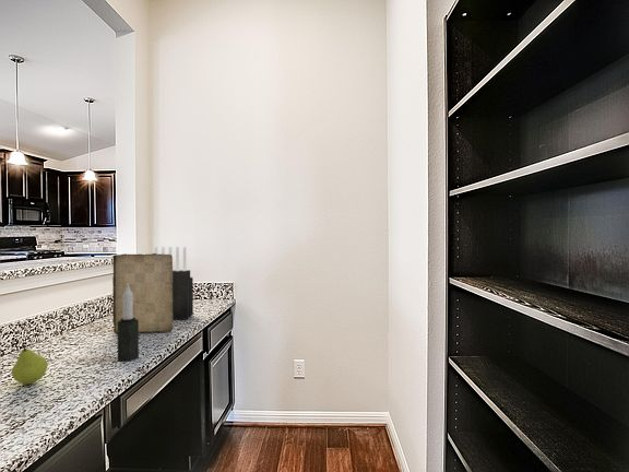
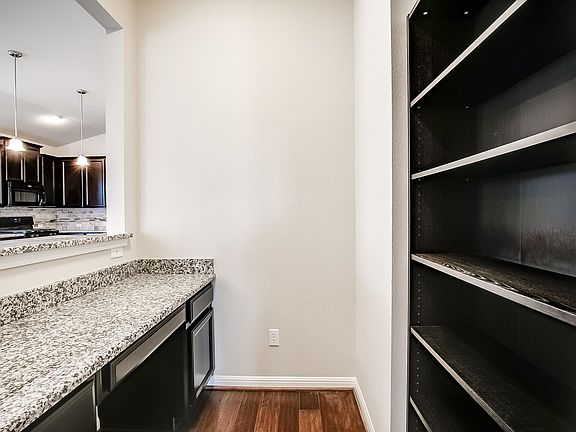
- fruit (29, 362)
- candle (128, 321)
- knife block (173, 282)
- cutting board (143, 293)
